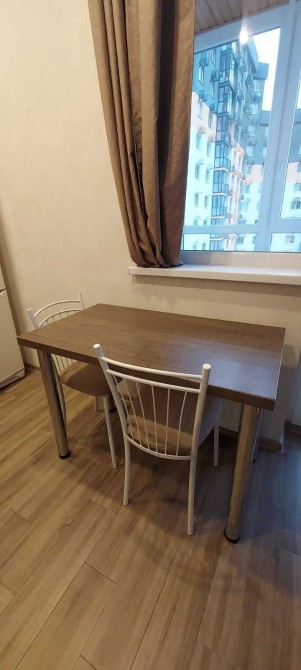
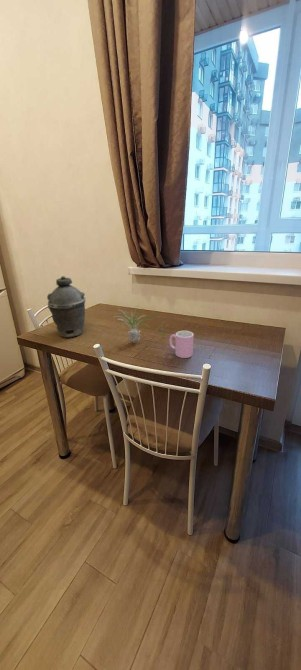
+ kettle (67, 306)
+ plant (141, 323)
+ cup (180, 343)
